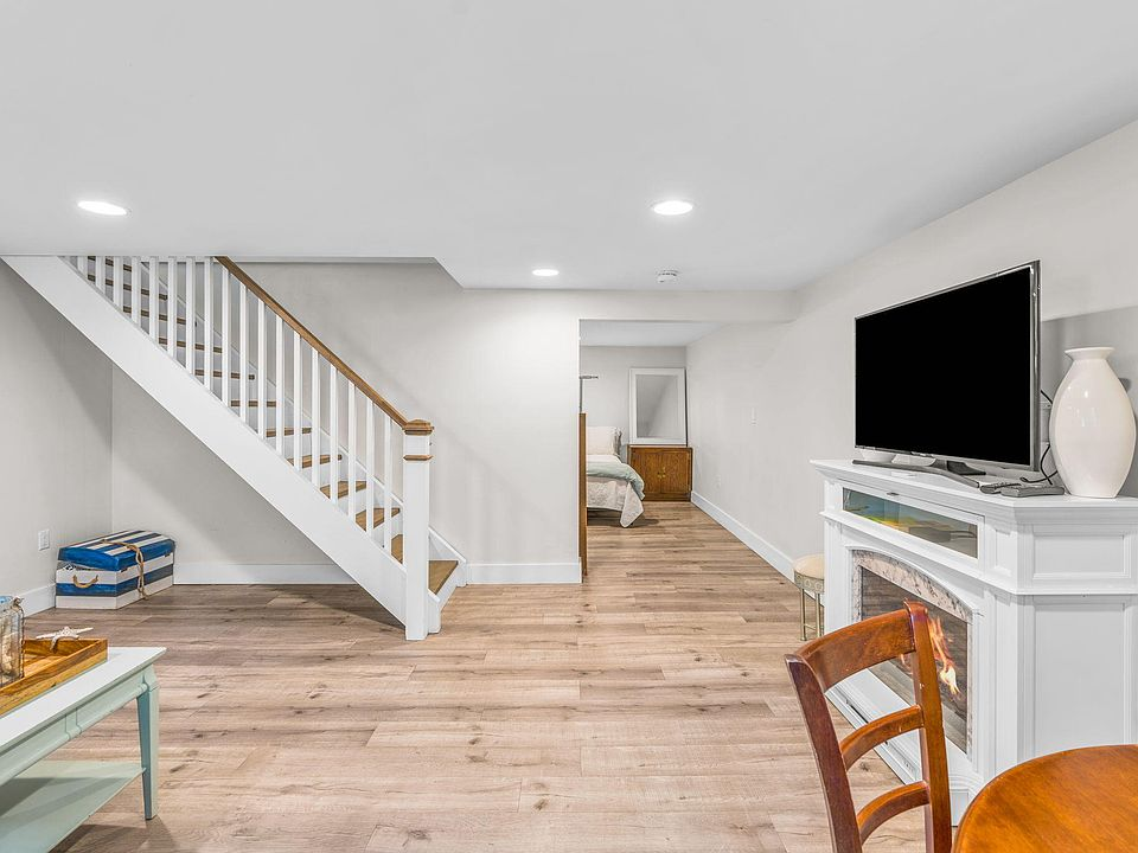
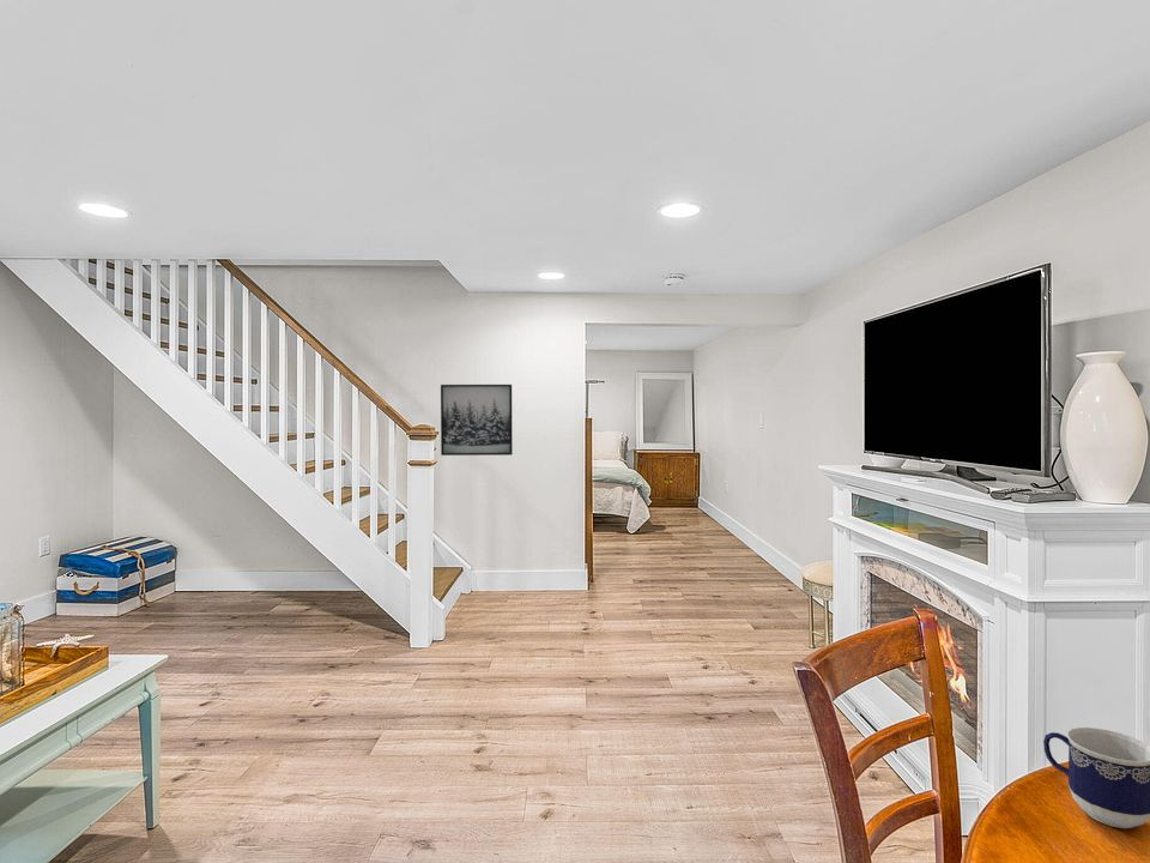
+ cup (1096, 774)
+ wall art (476, 420)
